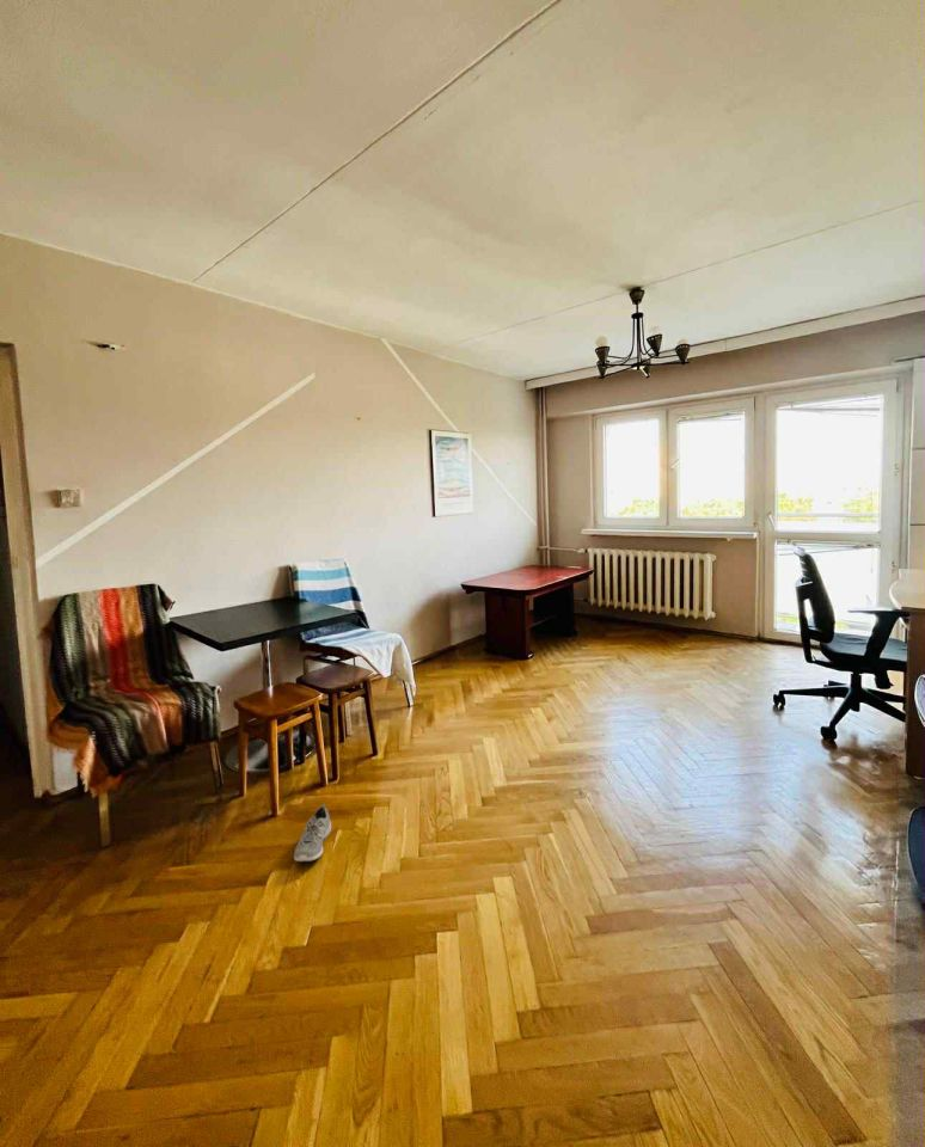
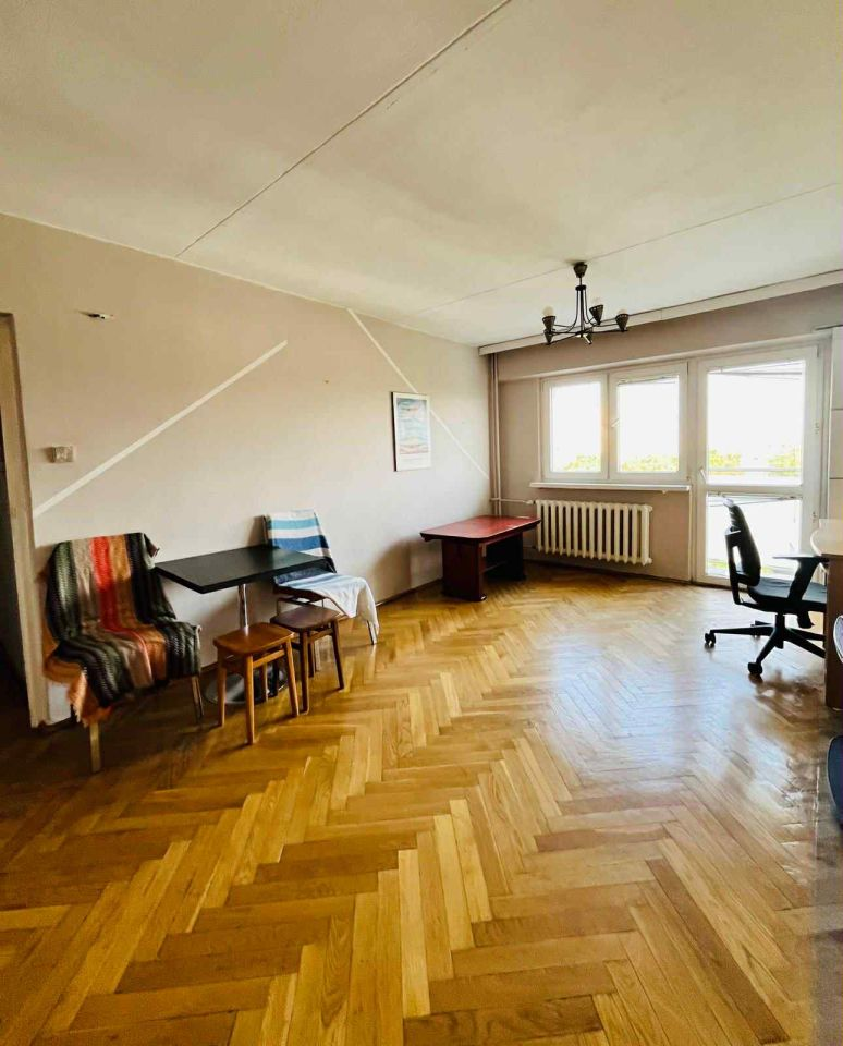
- sneaker (311, 833)
